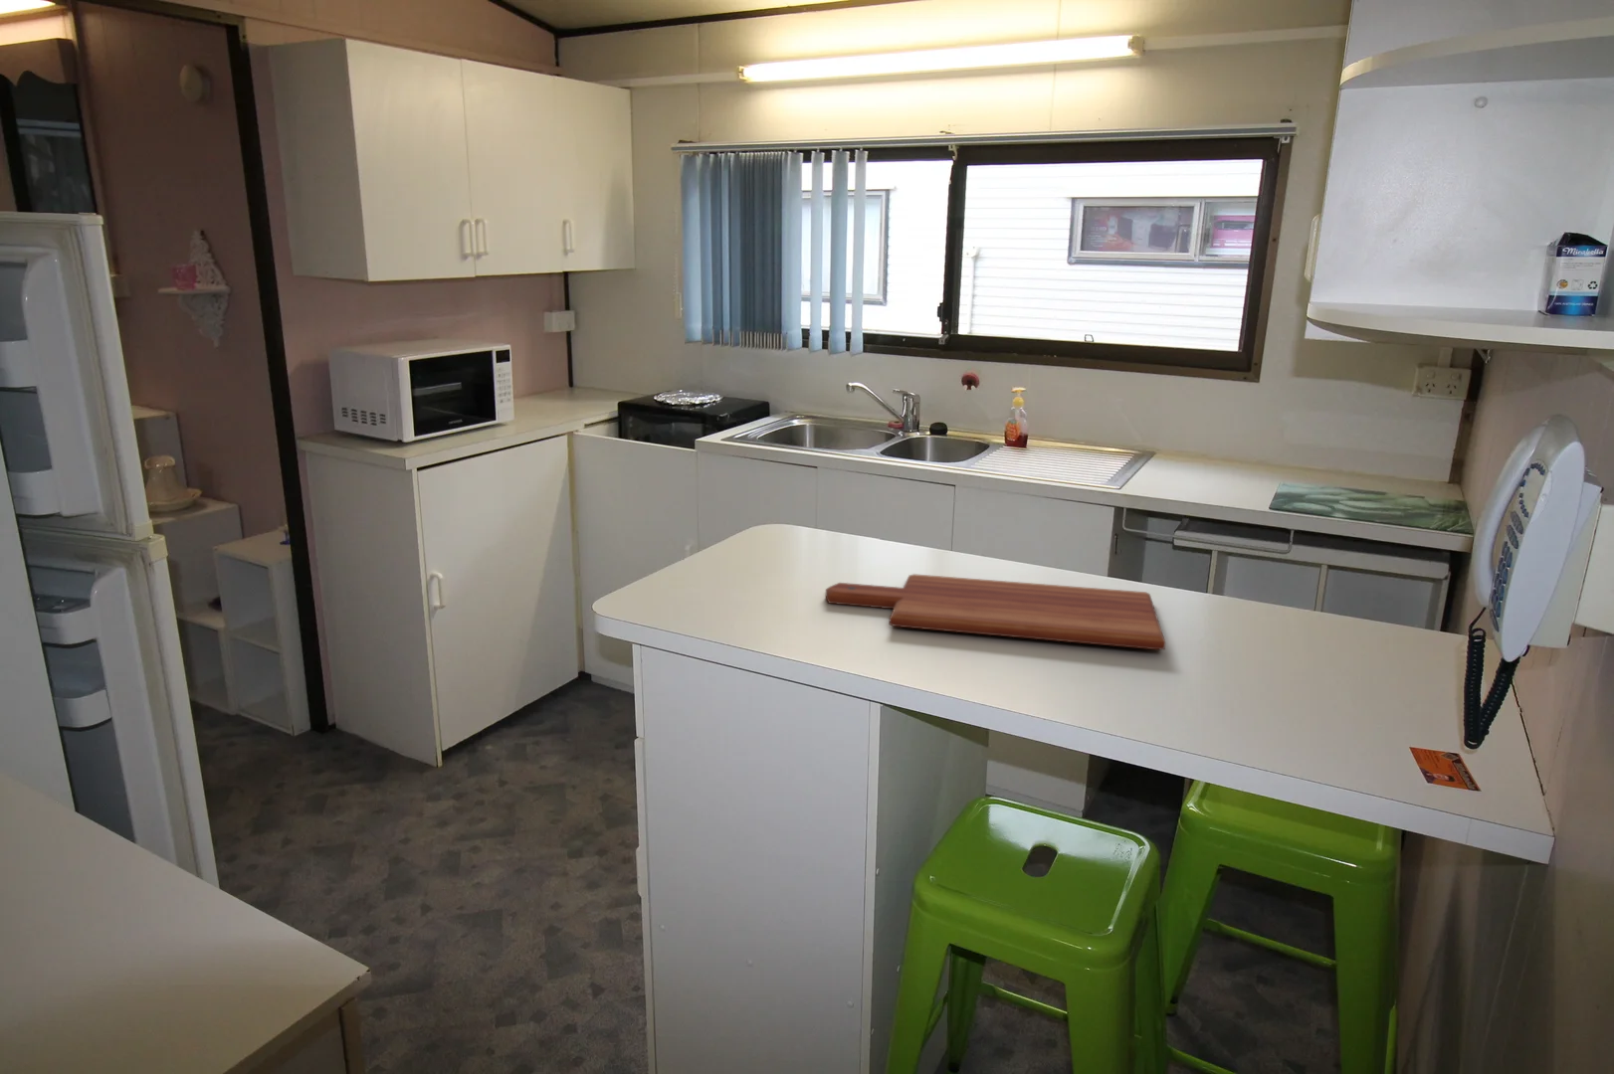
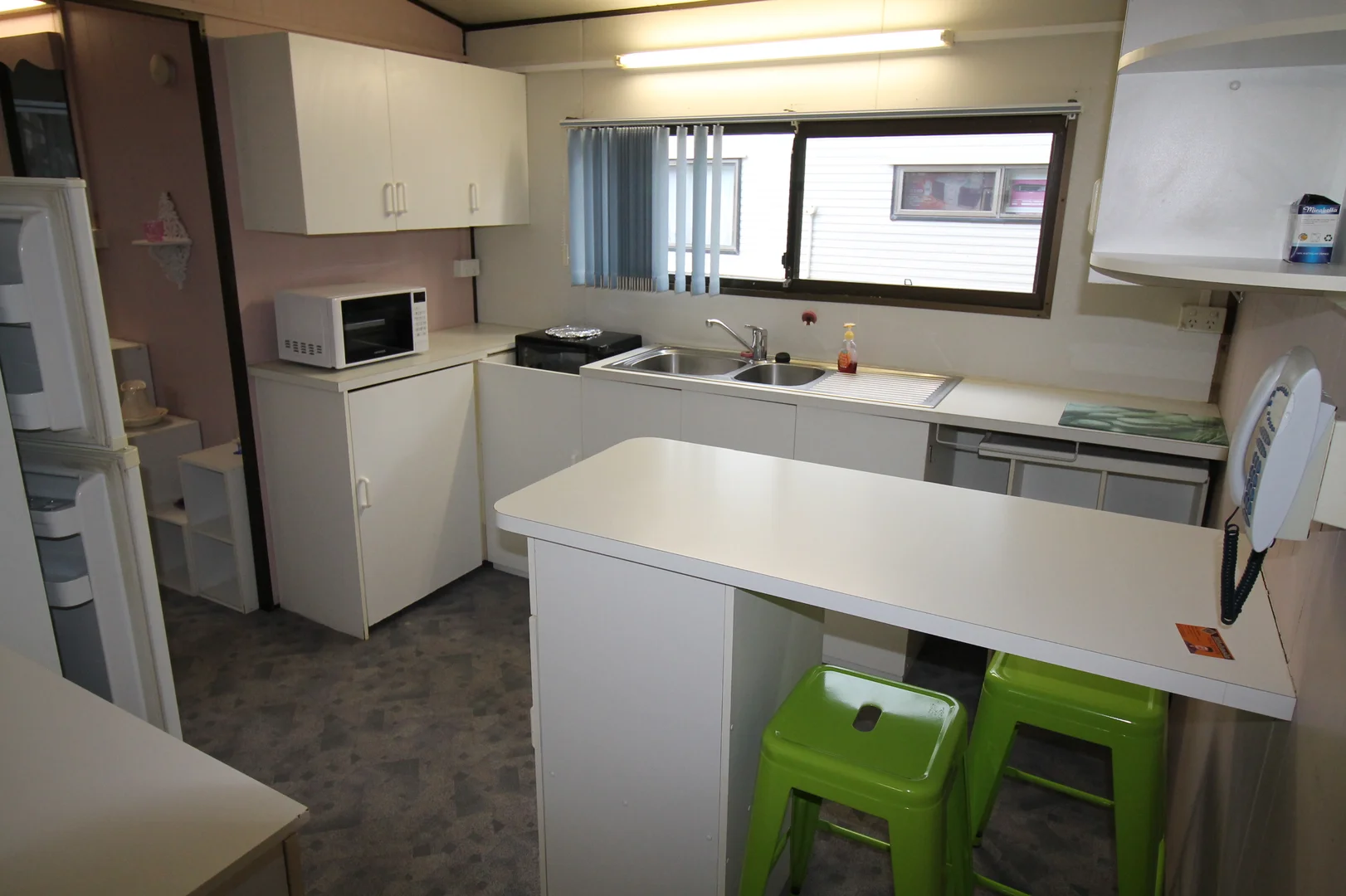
- cutting board (1014, 608)
